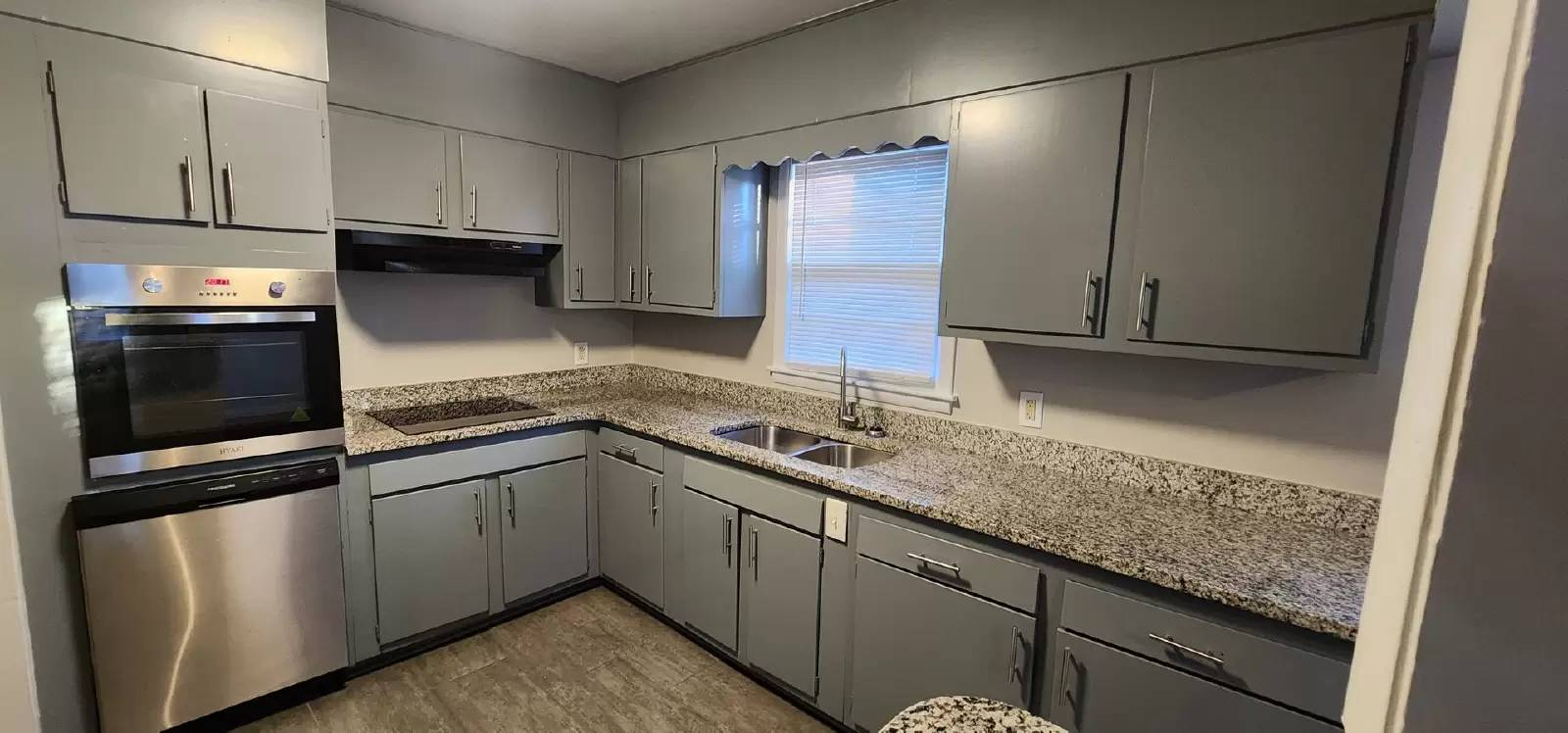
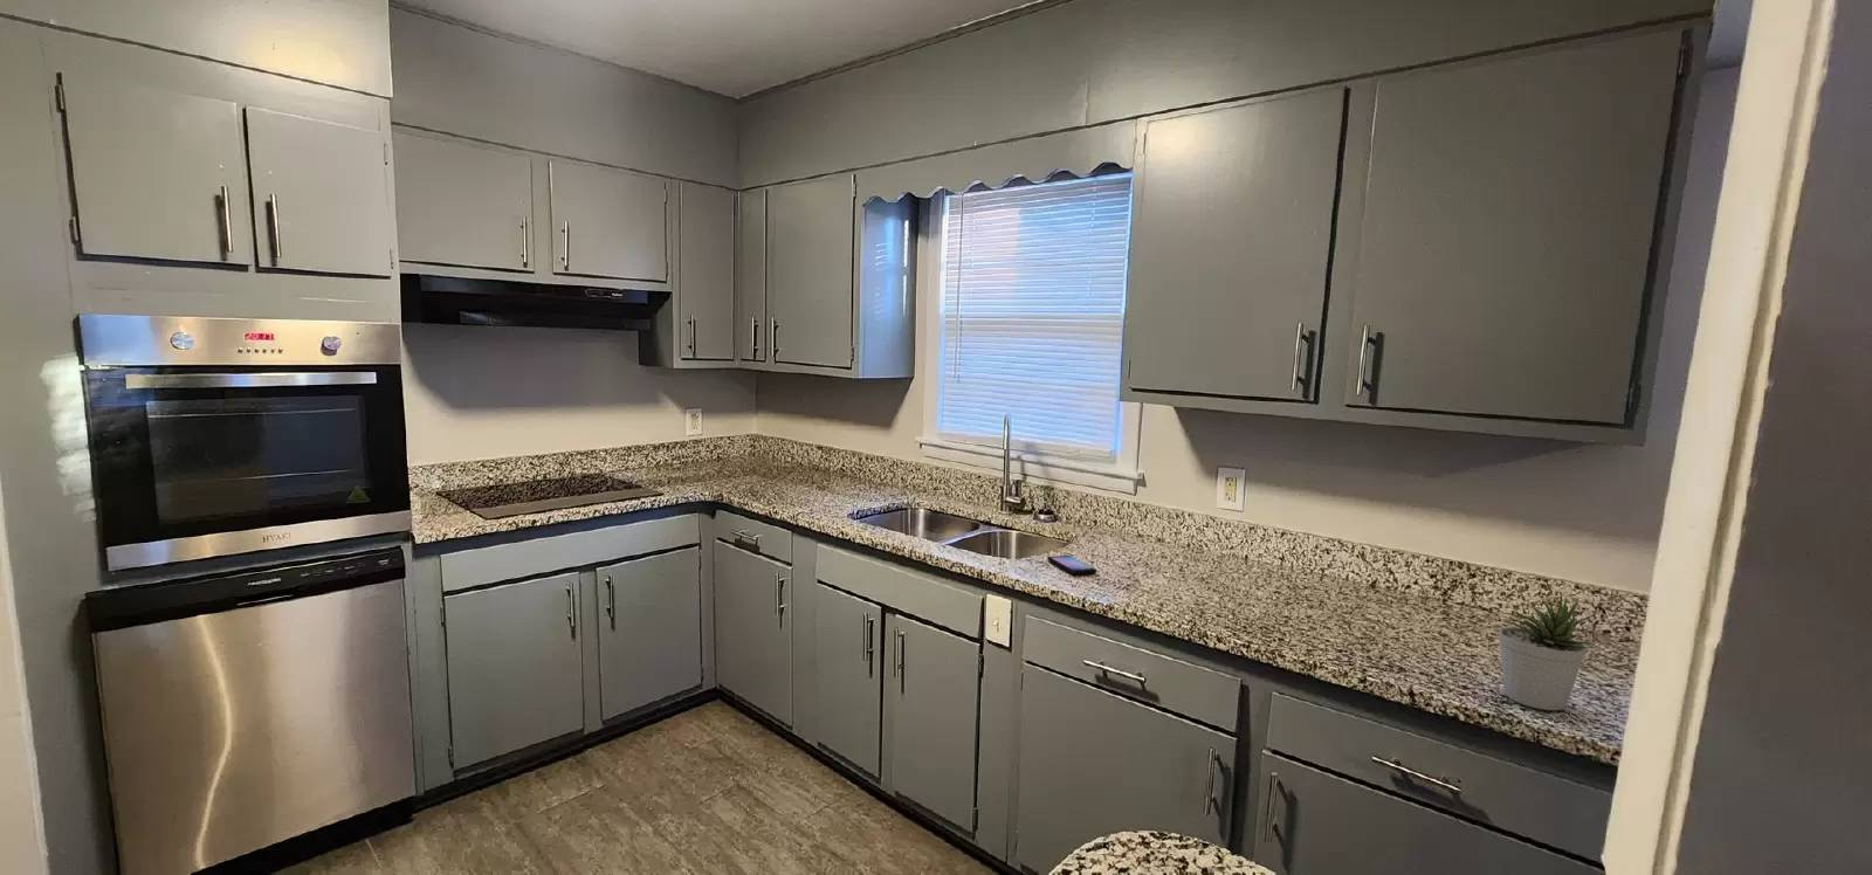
+ smartphone (1071, 563)
+ potted plant (1545, 648)
